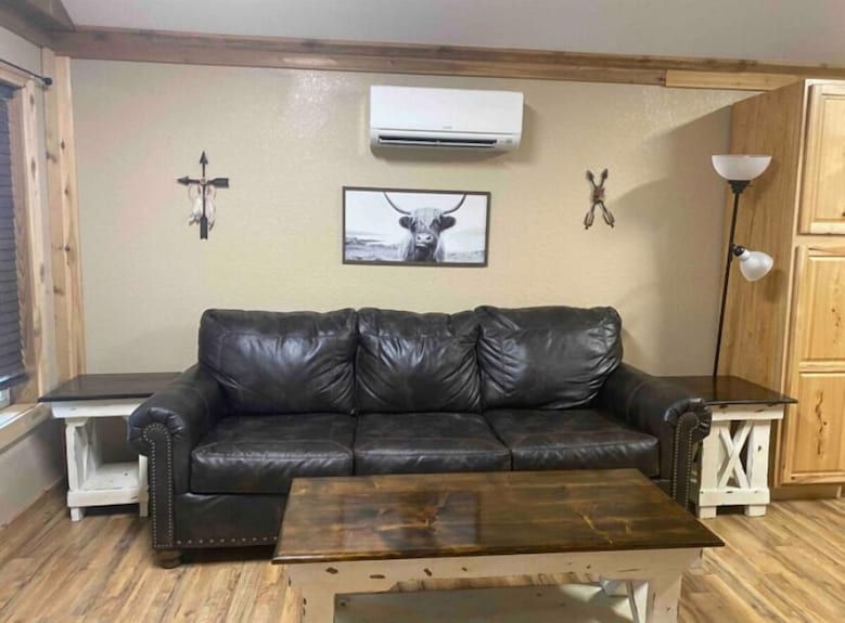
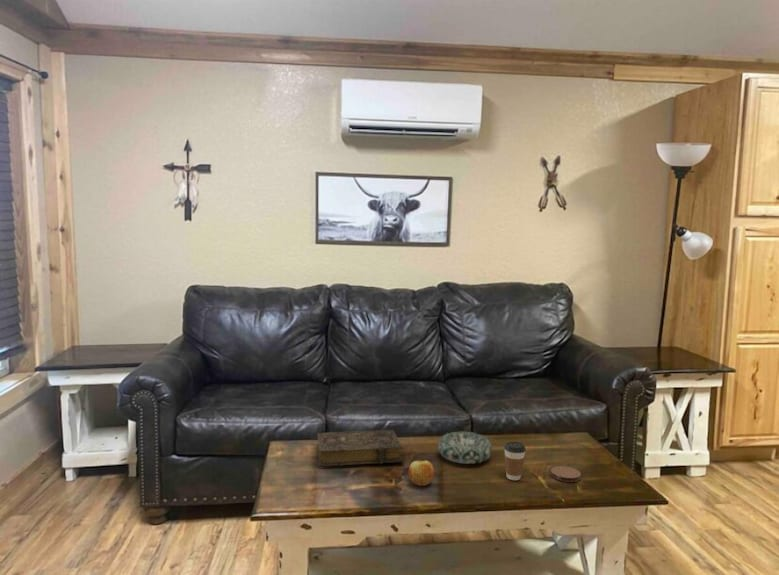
+ decorative bowl (464, 447)
+ coffee cup (514, 460)
+ book (358, 446)
+ apple (421, 472)
+ coaster (565, 473)
